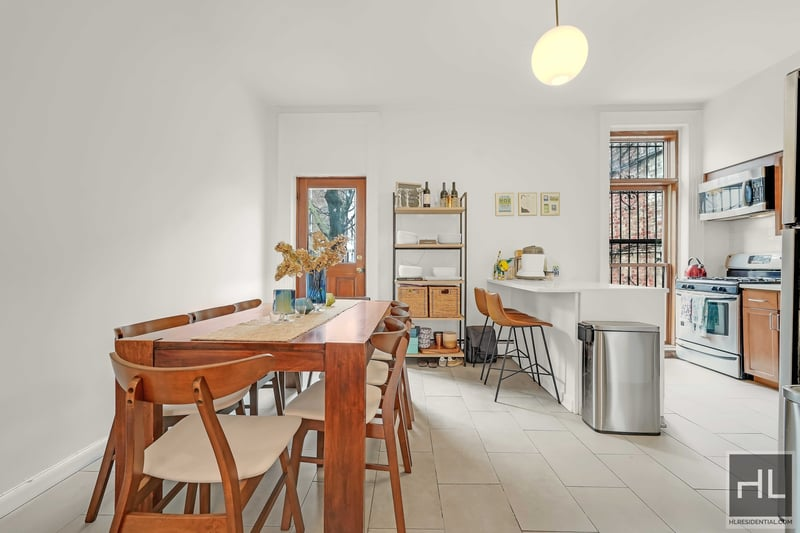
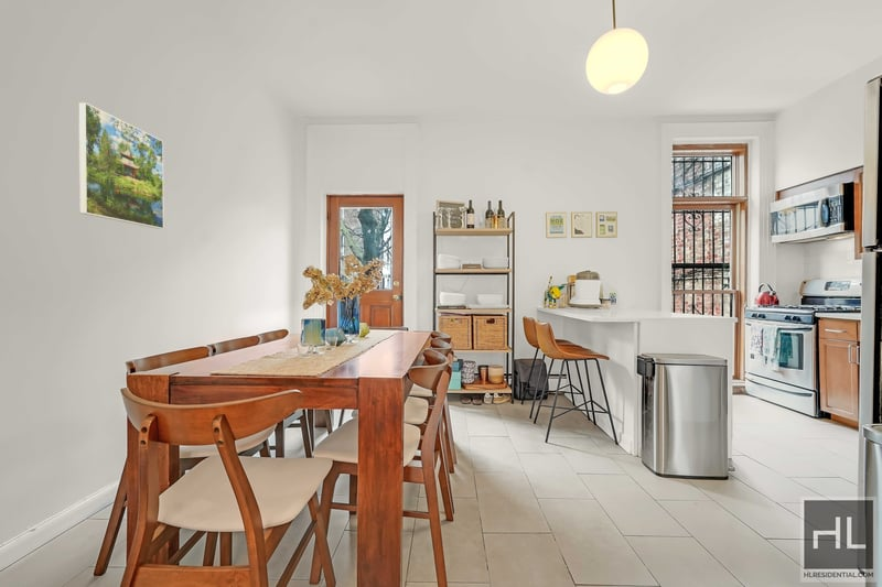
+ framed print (126, 173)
